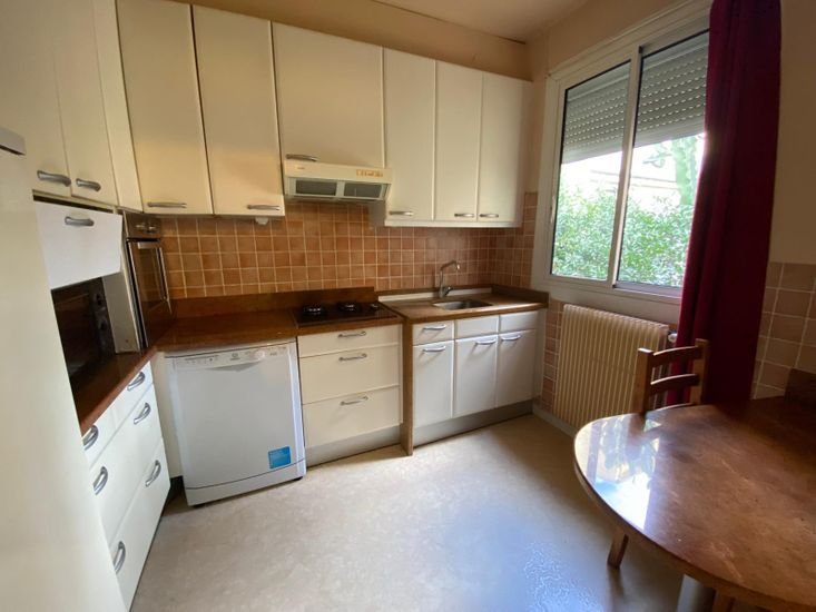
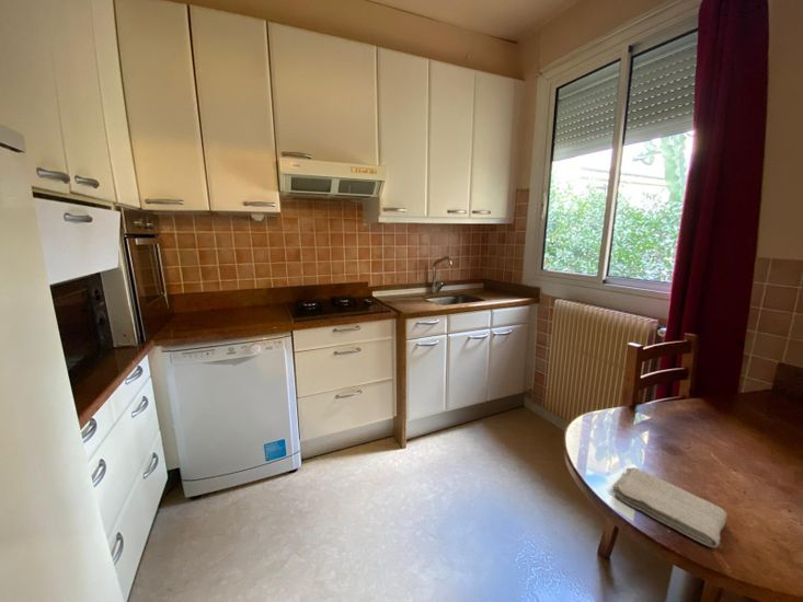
+ washcloth (666, 500)
